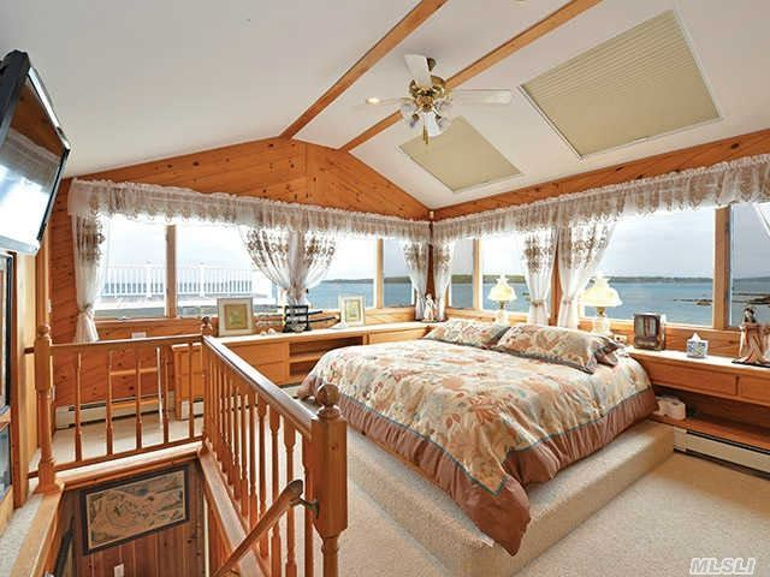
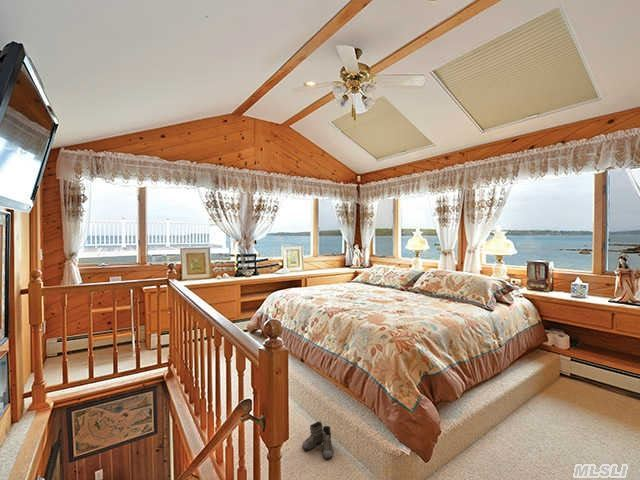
+ boots (318, 438)
